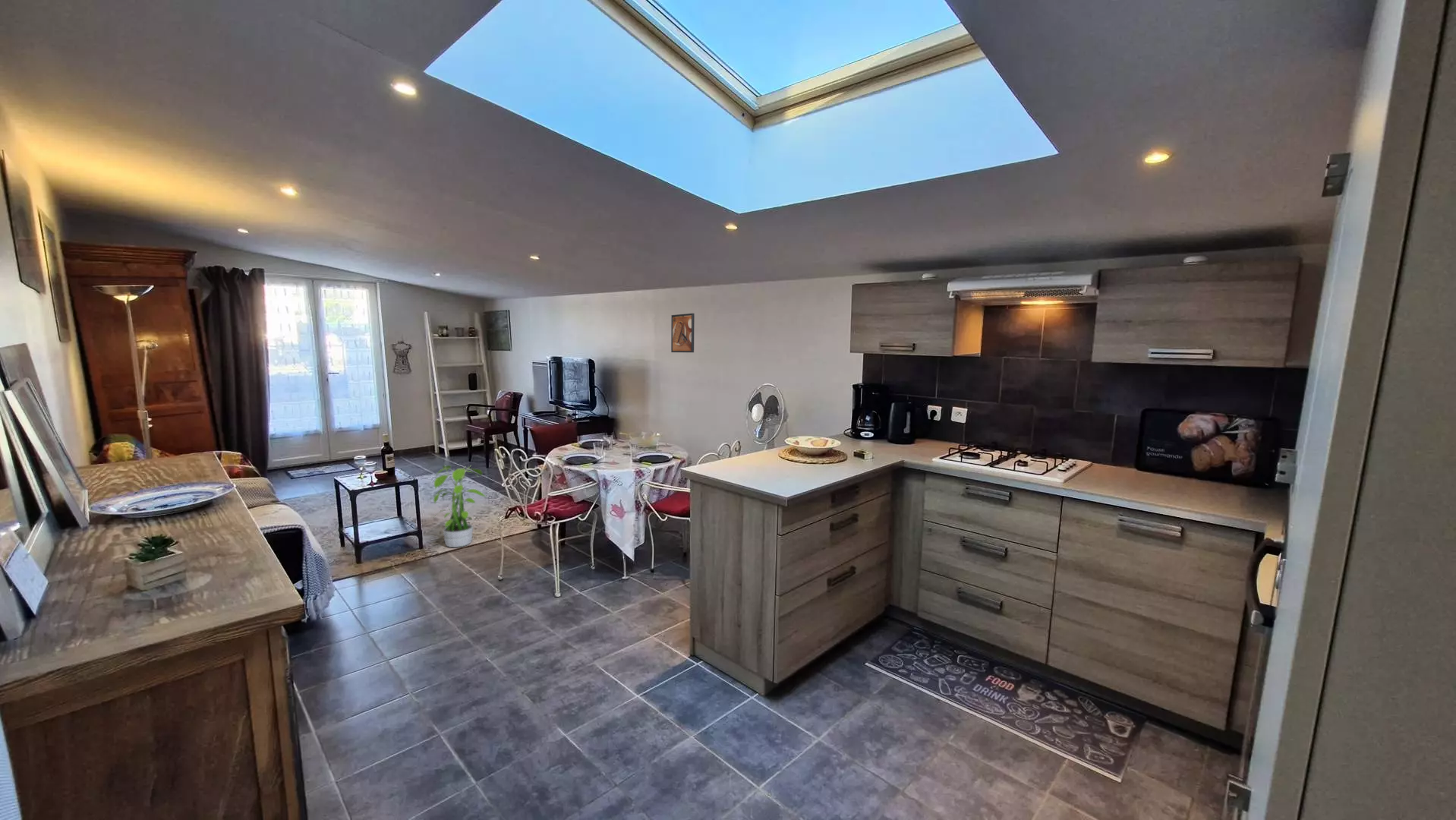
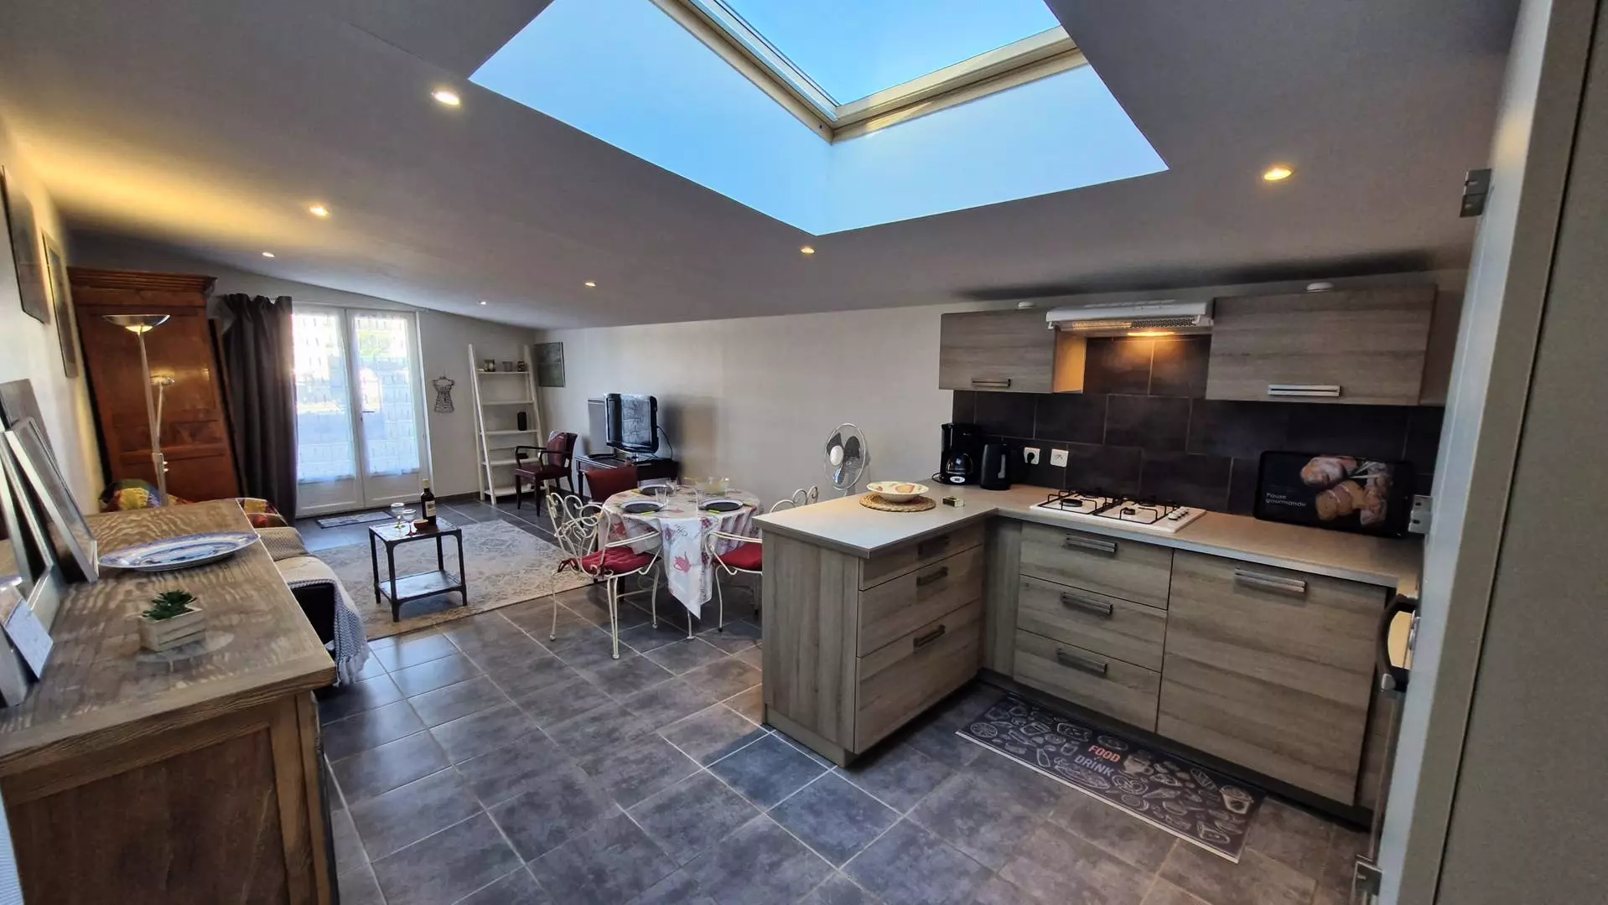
- potted plant (459, 503)
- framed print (682, 333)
